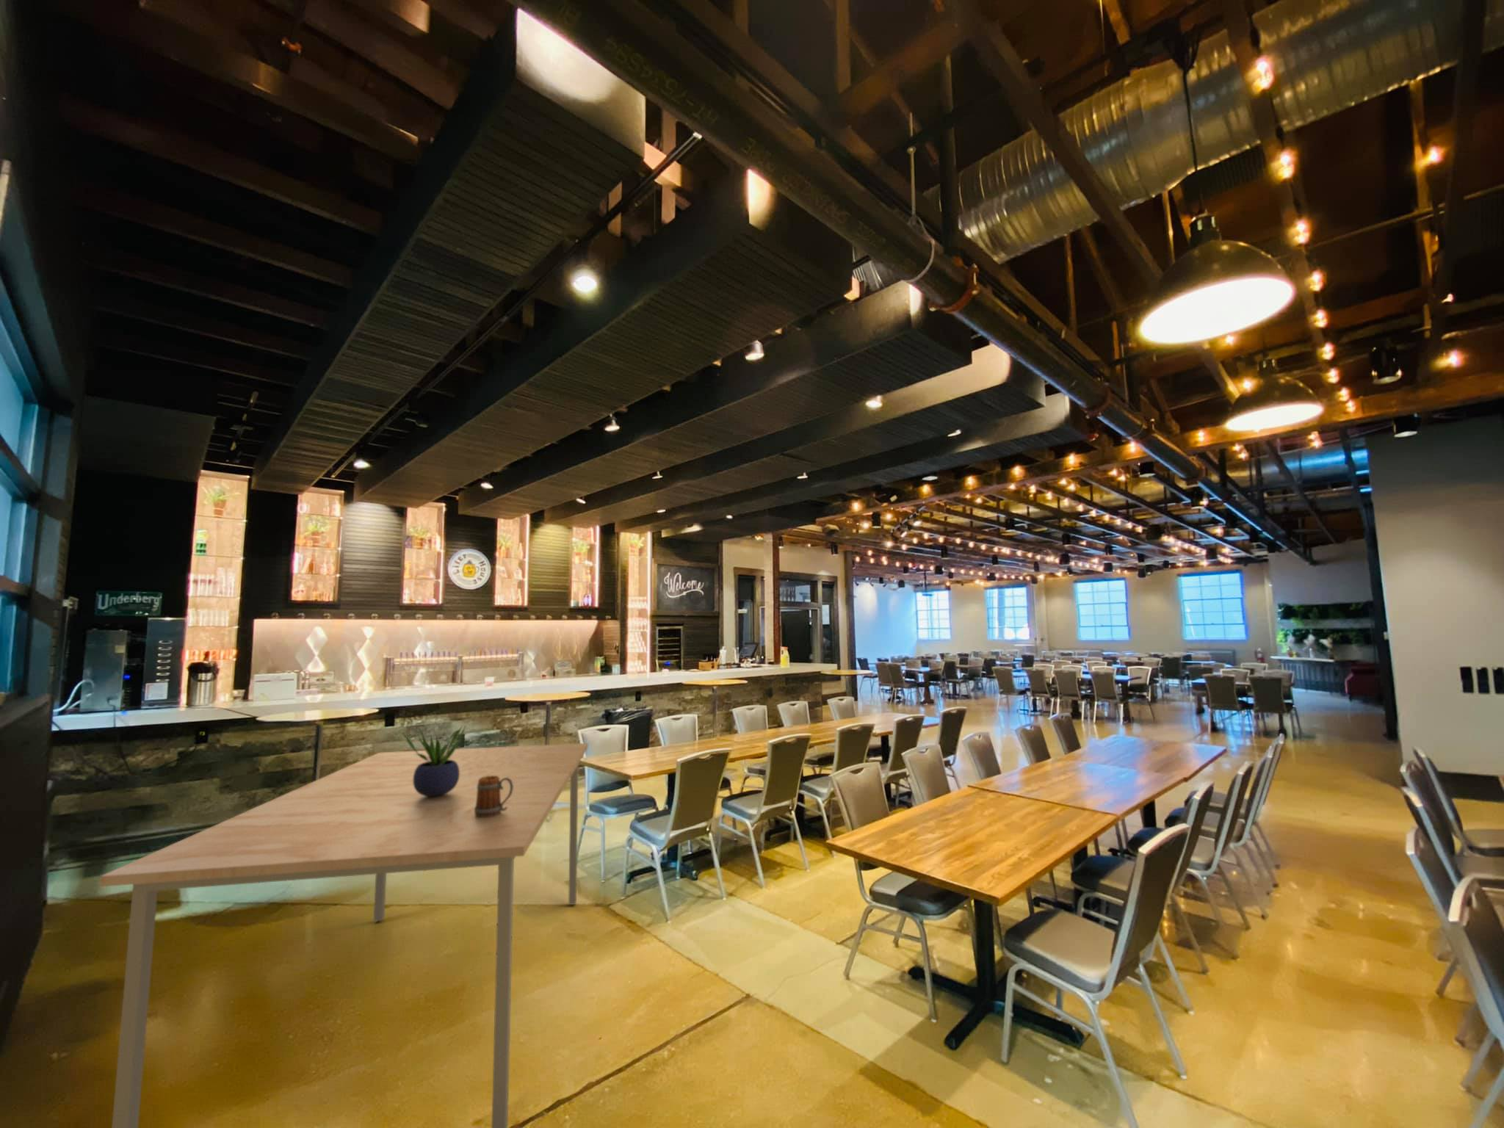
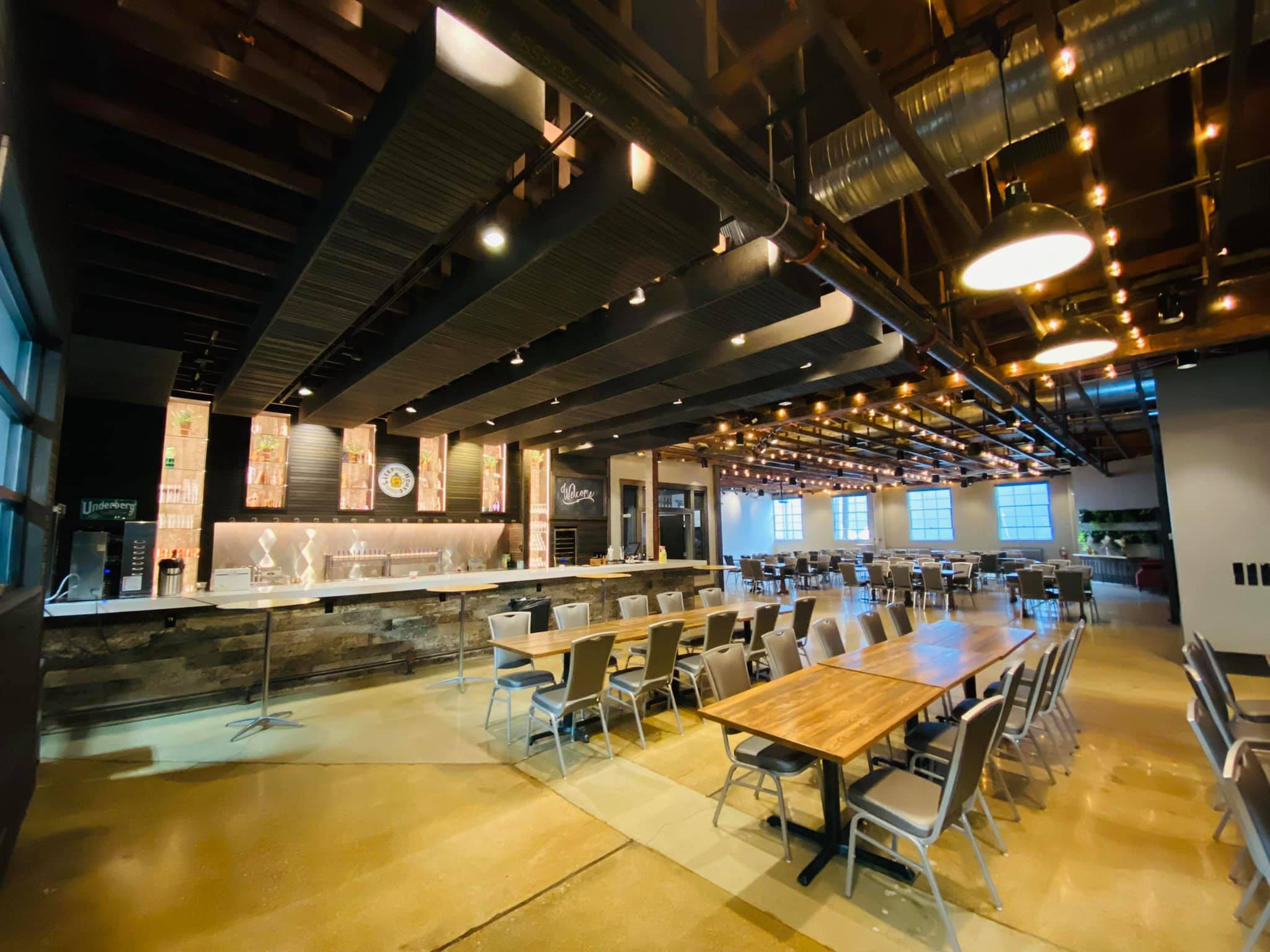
- dining table (424, 870)
- beer mug (494, 795)
- potted plant (433, 758)
